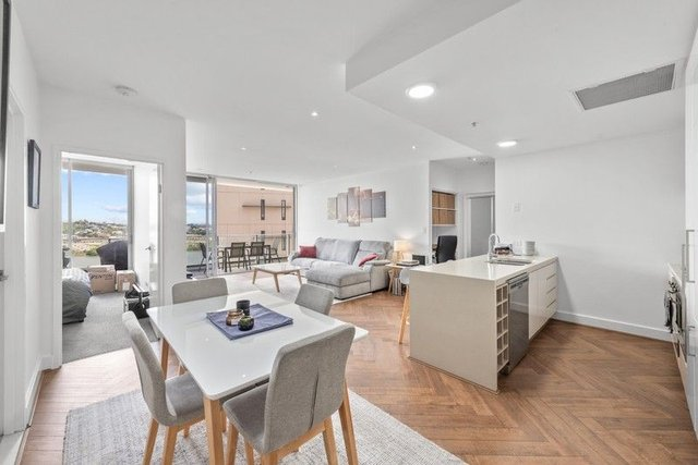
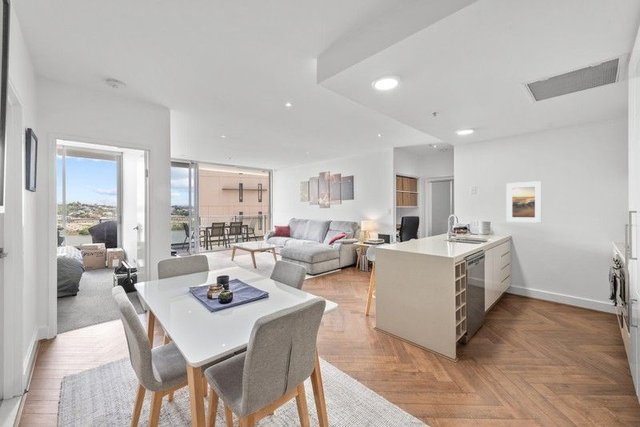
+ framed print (523, 202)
